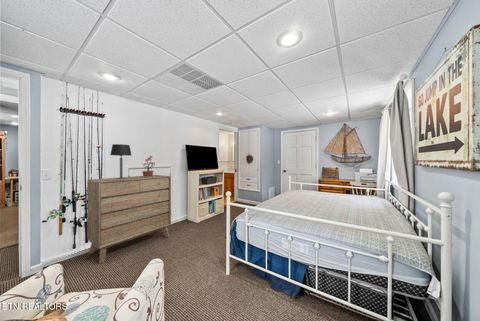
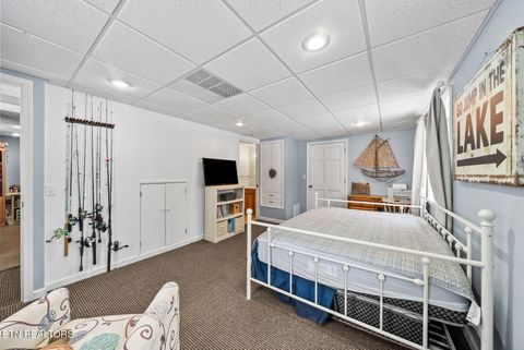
- potted plant (146, 166)
- table lamp (121, 161)
- dresser (133, 210)
